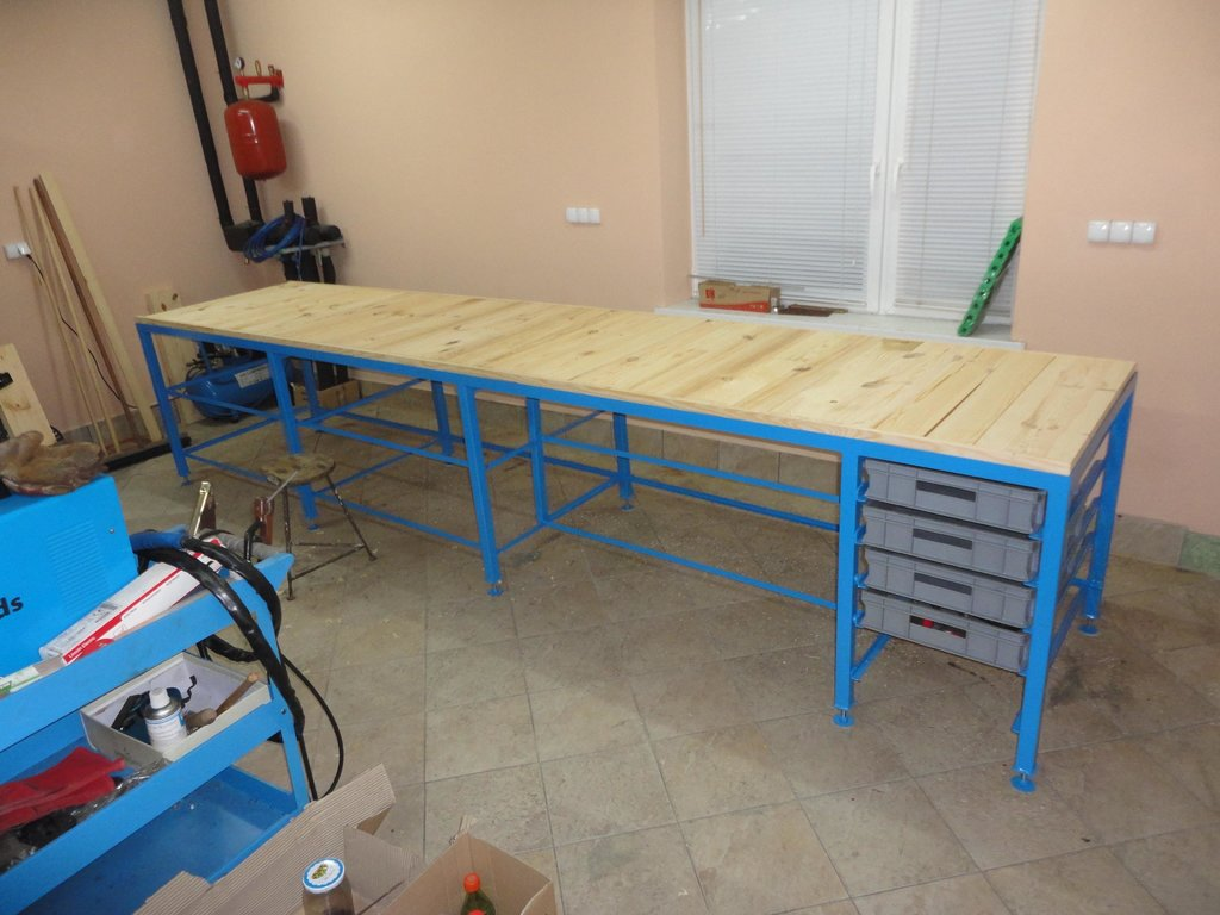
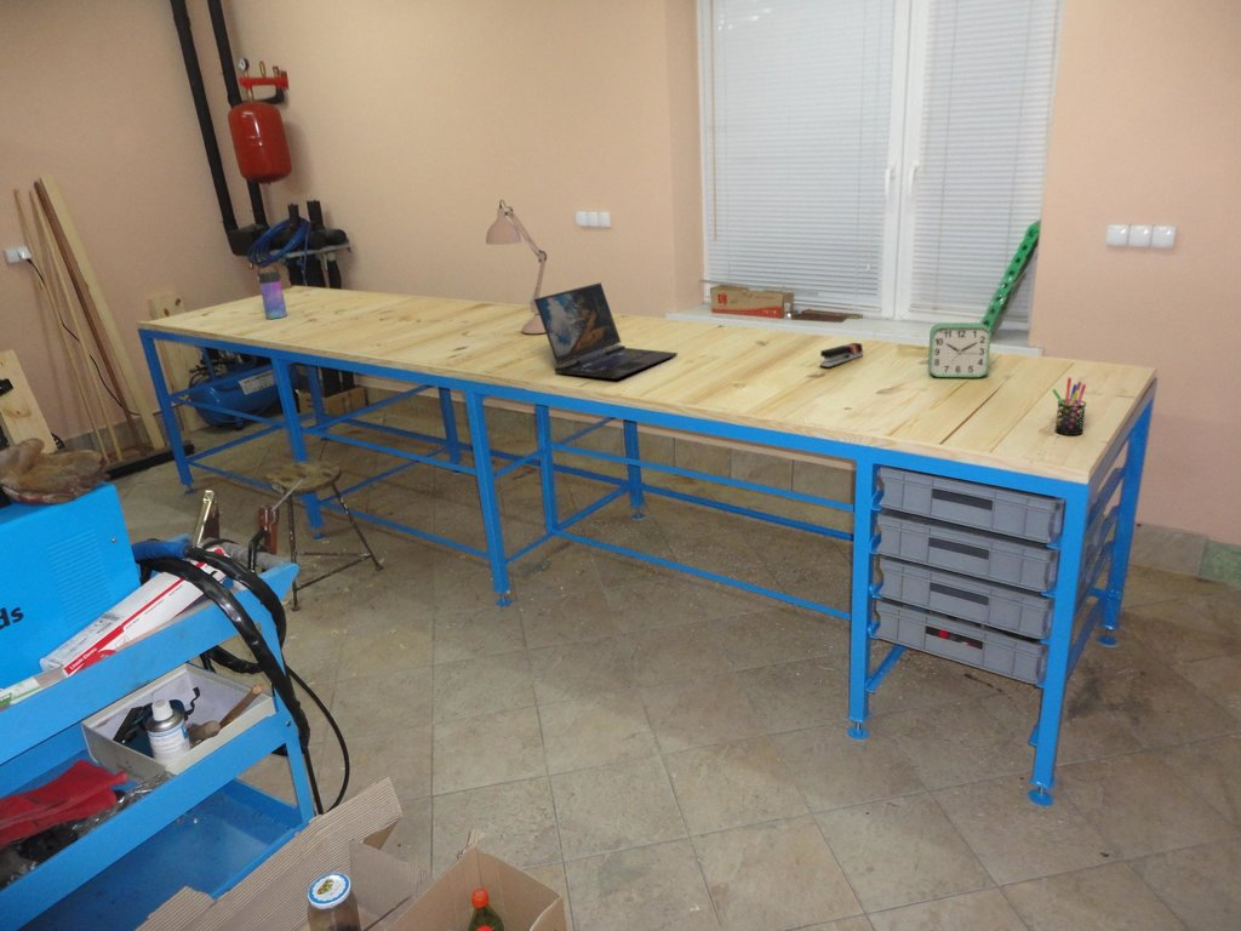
+ stapler (841, 353)
+ alarm clock (959, 349)
+ water bottle (271, 290)
+ pen holder (1068, 406)
+ desk lamp (534, 253)
+ laptop (607, 329)
